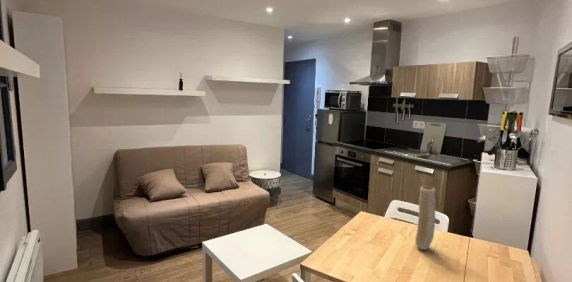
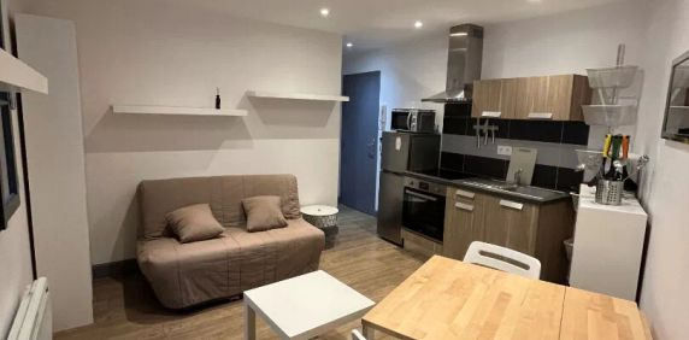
- vase (426, 218)
